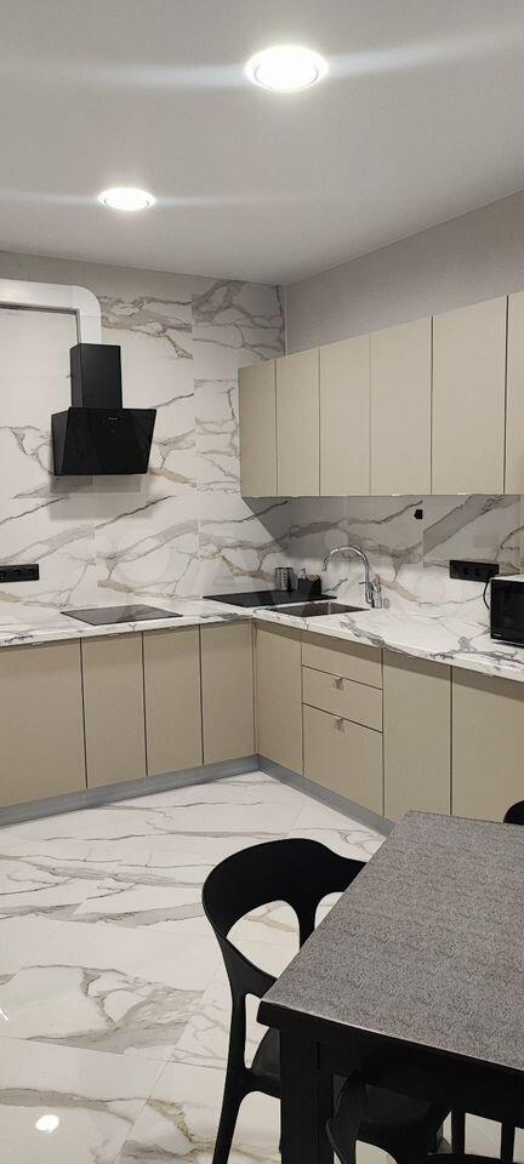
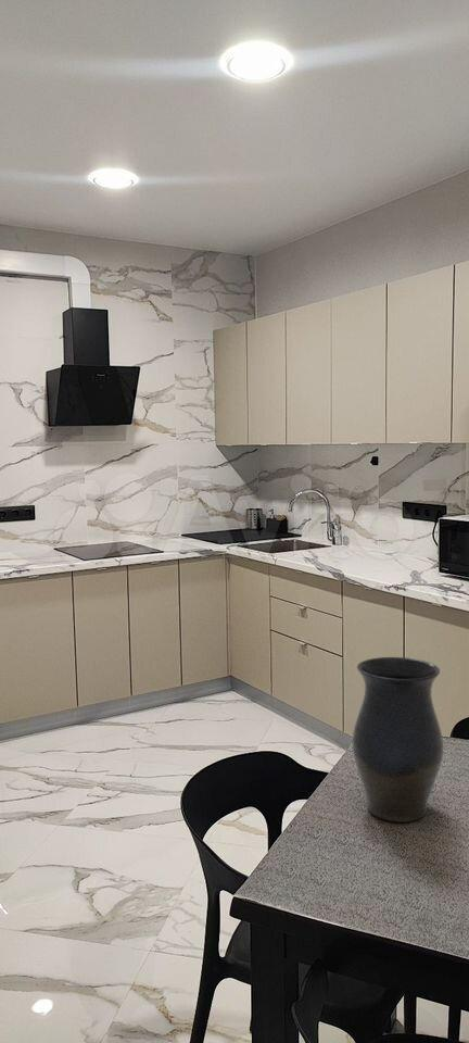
+ vase (397, 738)
